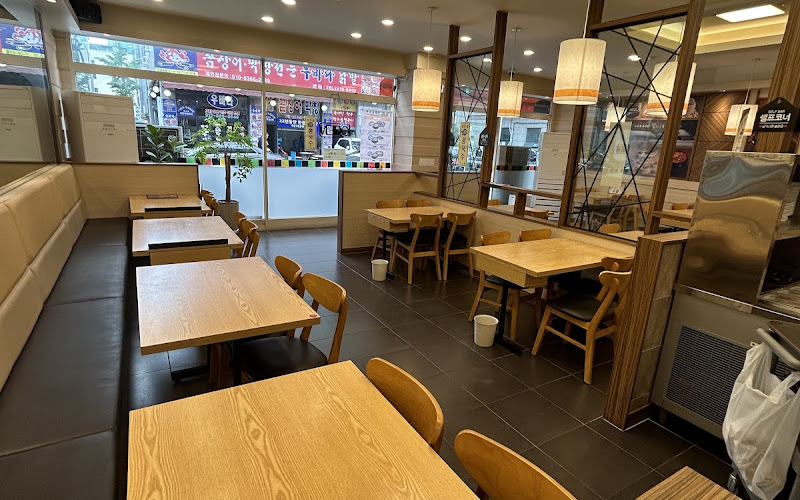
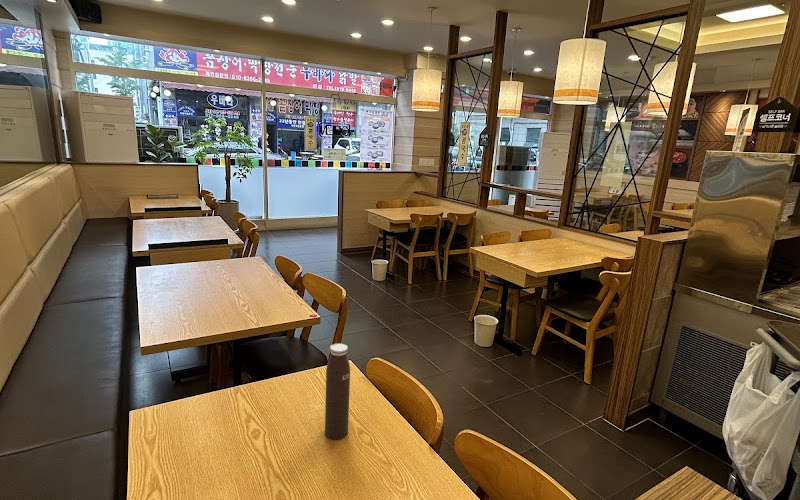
+ water bottle (337, 390)
